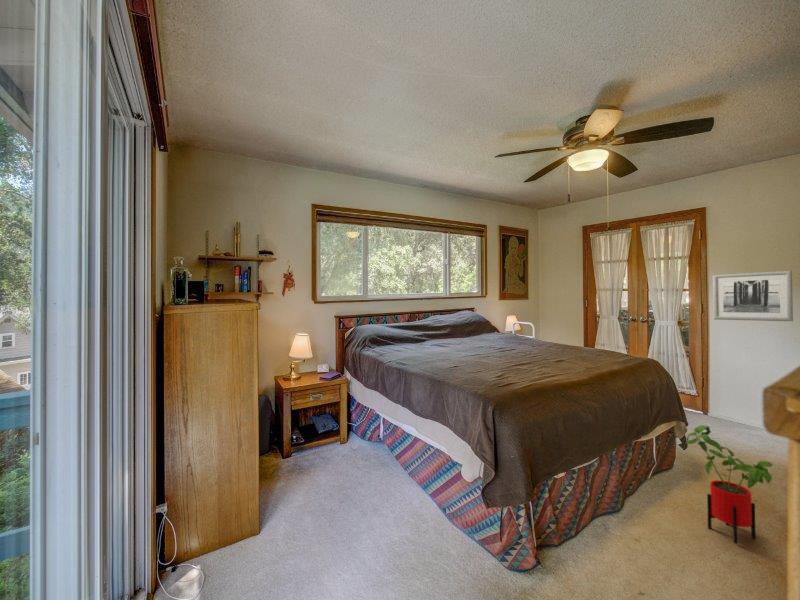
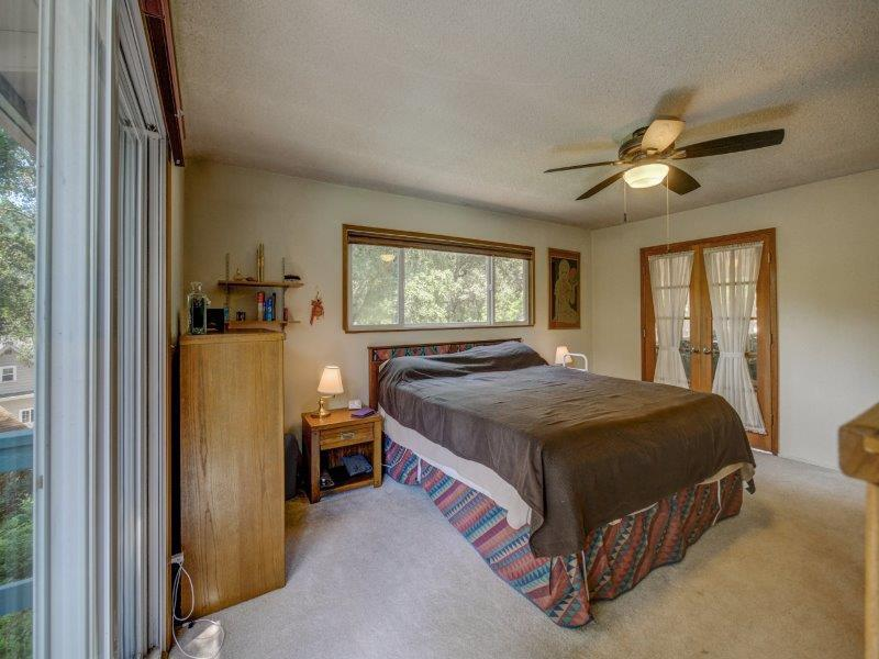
- house plant (724, 481)
- wall art (750, 296)
